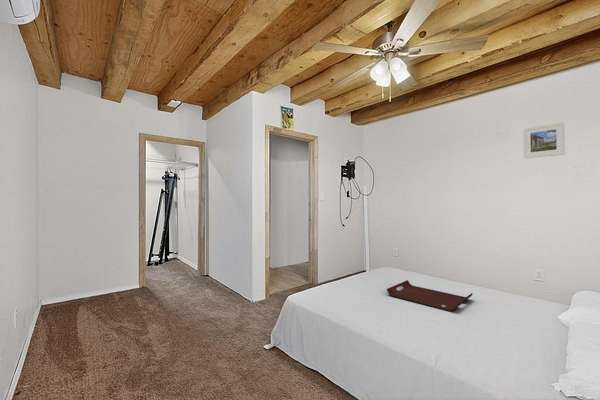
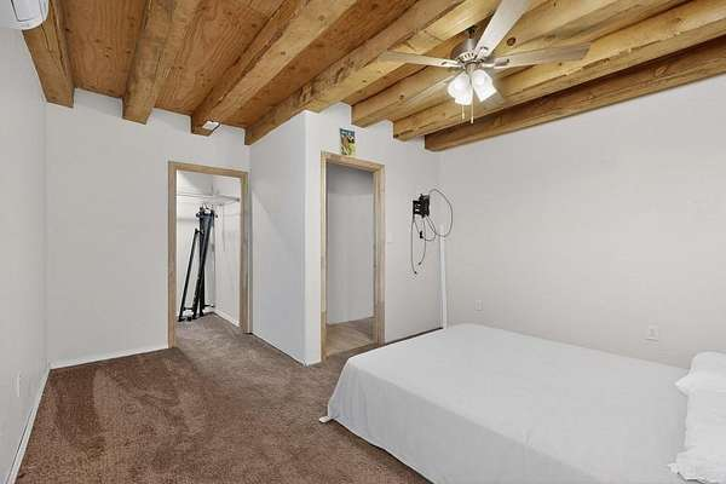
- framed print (543, 141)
- serving tray (428, 294)
